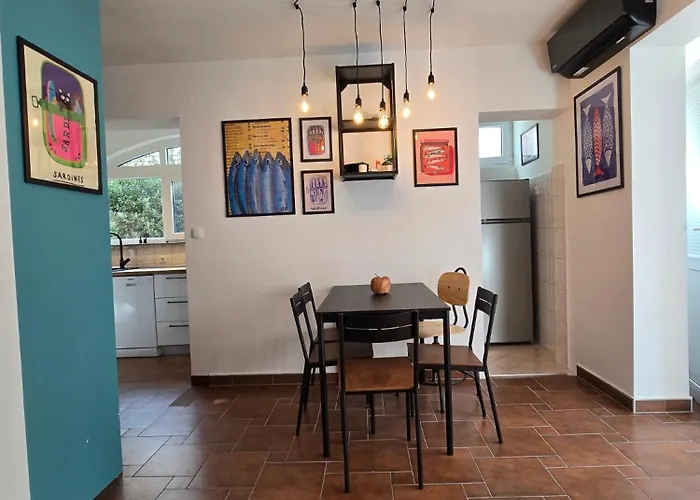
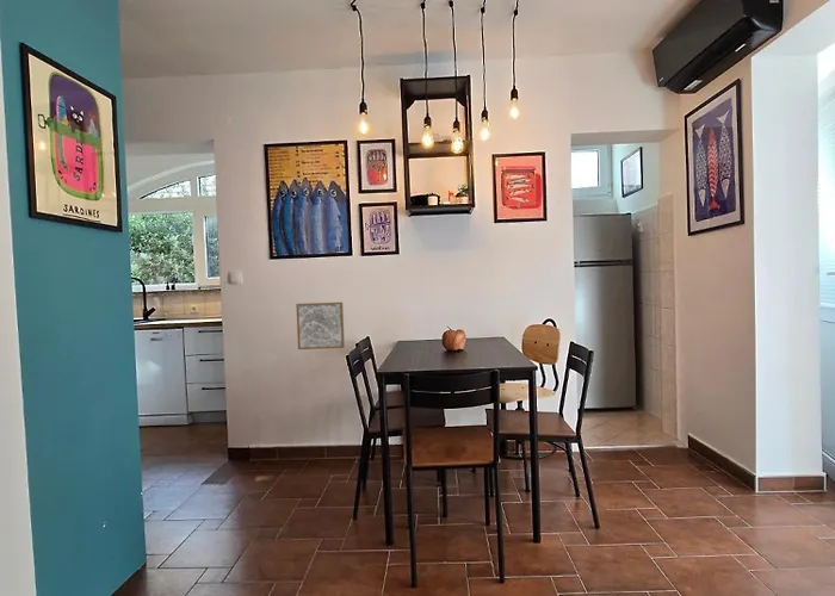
+ wall art (320, 325)
